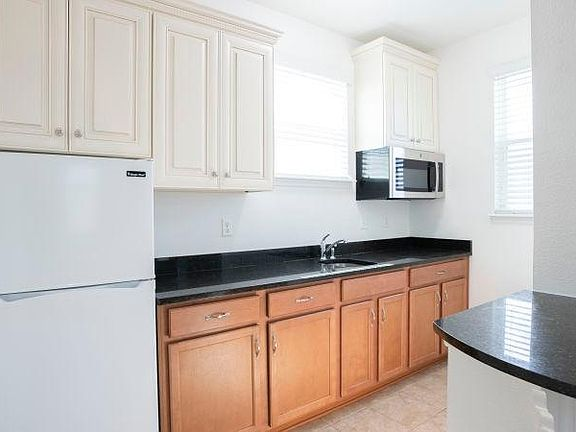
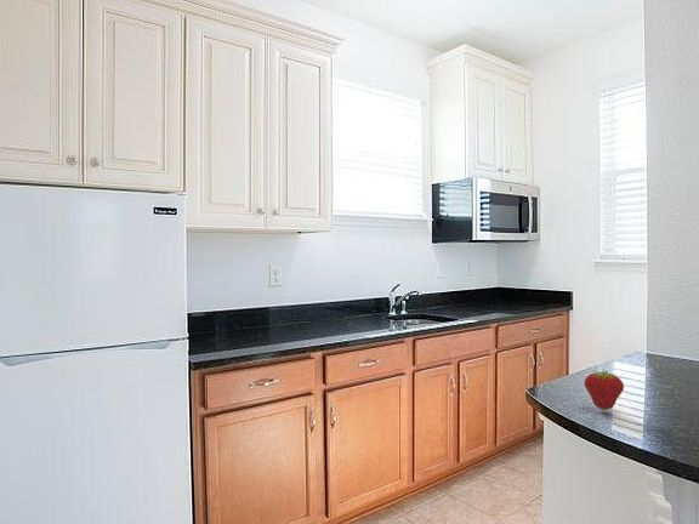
+ fruit (603, 389)
